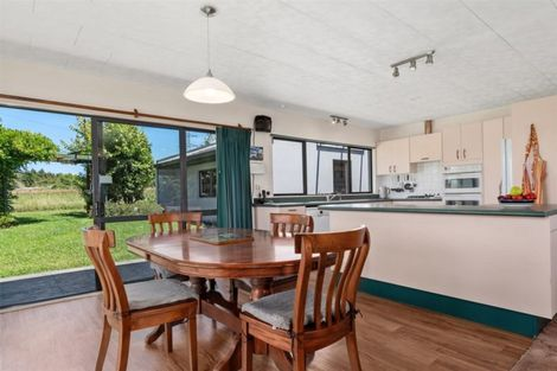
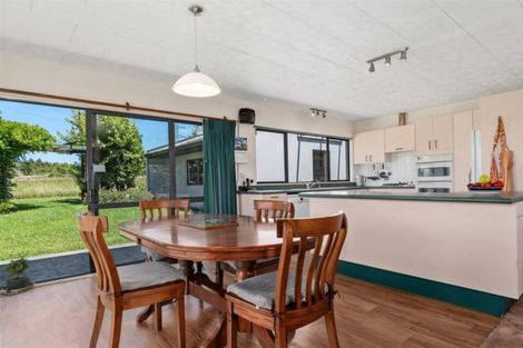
+ potted plant (17, 274)
